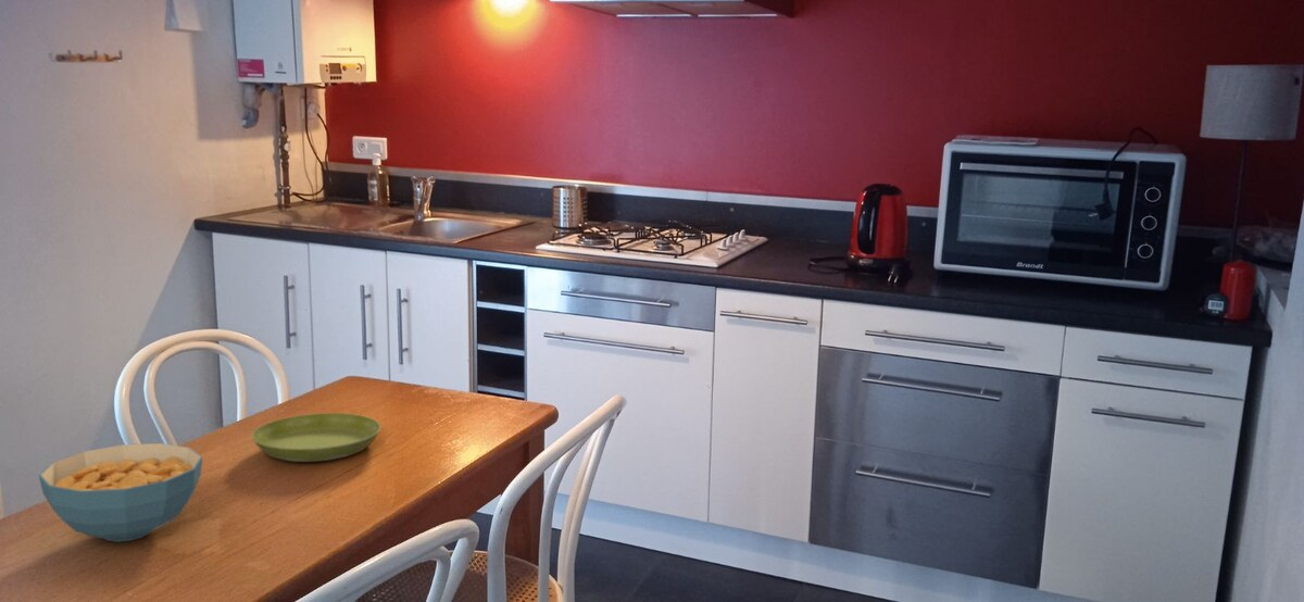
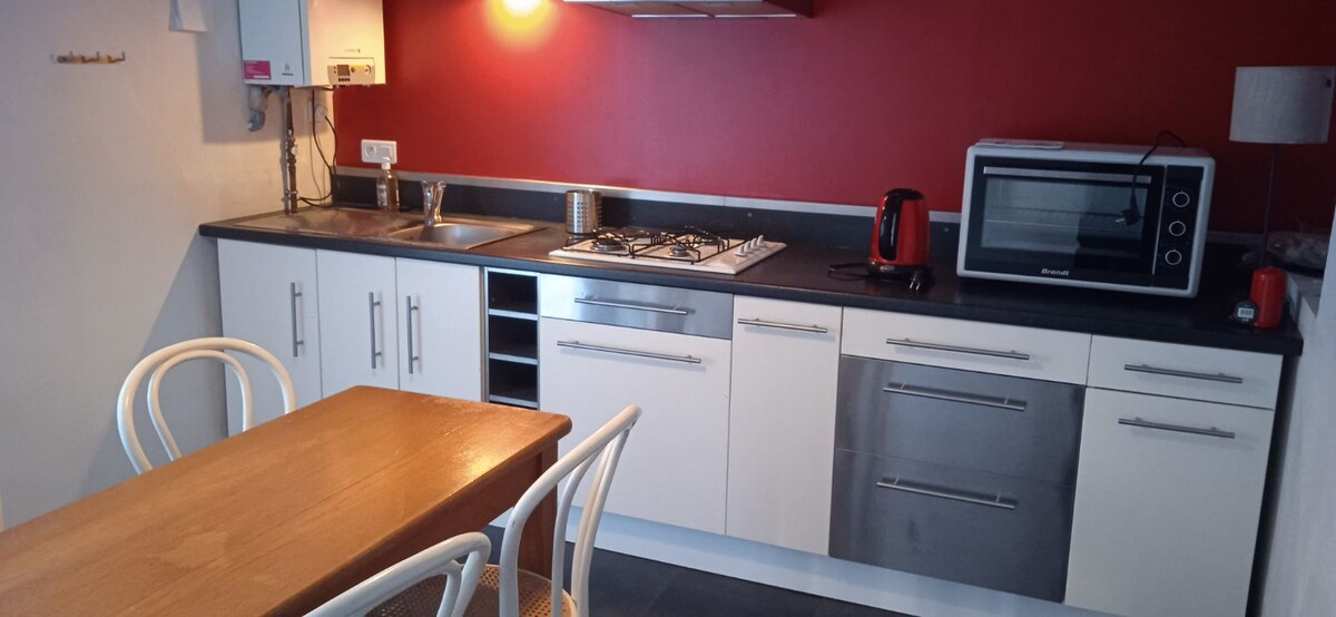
- saucer (317, 438)
- cereal bowl (125, 499)
